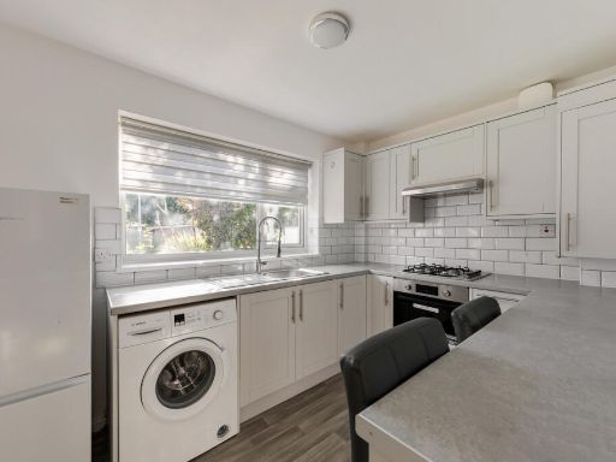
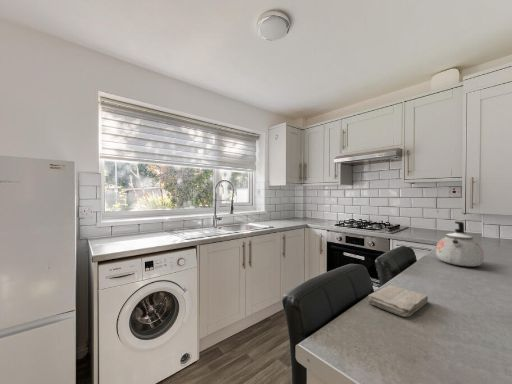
+ washcloth (397, 298)
+ kettle (458, 242)
